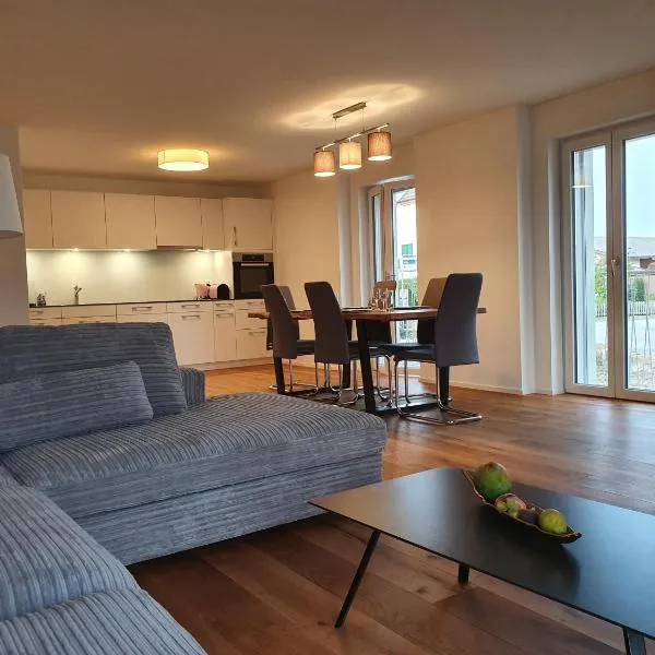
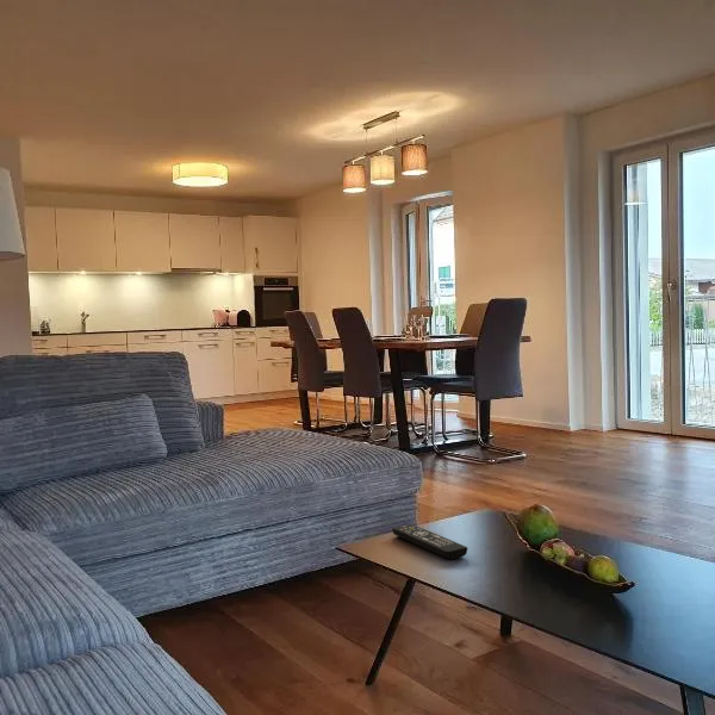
+ remote control (428, 540)
